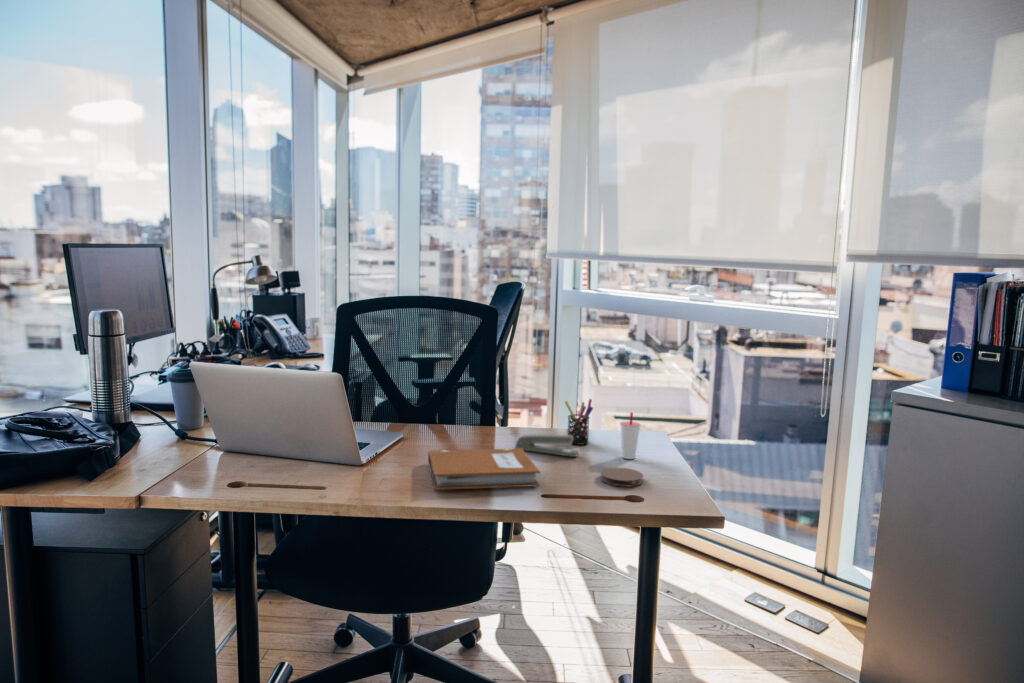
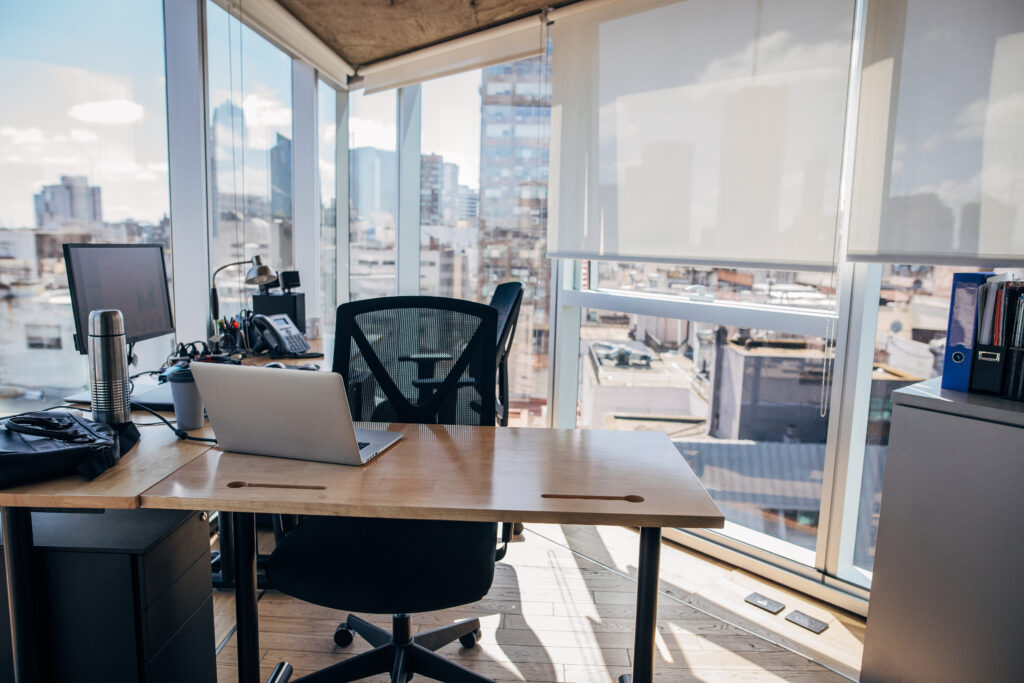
- cup (629, 434)
- notebook (483, 466)
- pen holder (580, 419)
- coaster (621, 476)
- stapler (546, 442)
